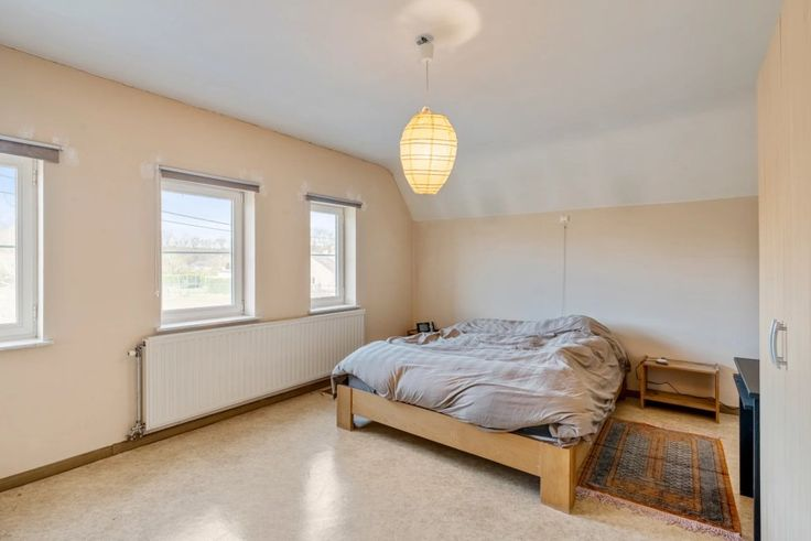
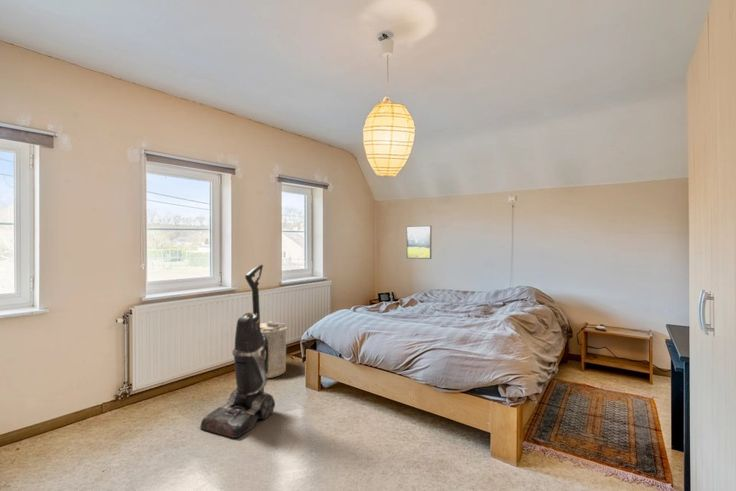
+ vacuum cleaner (239, 343)
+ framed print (418, 242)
+ laundry hamper (268, 345)
